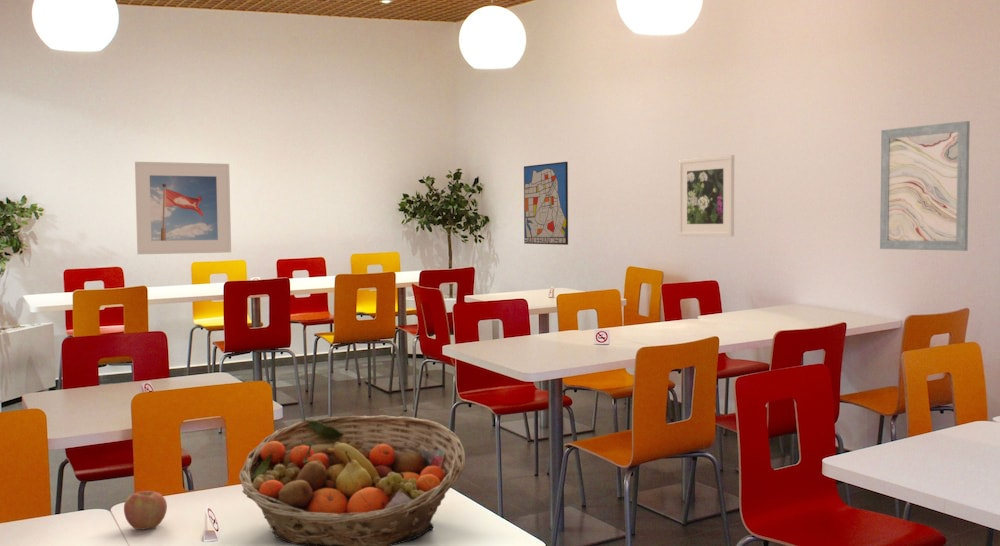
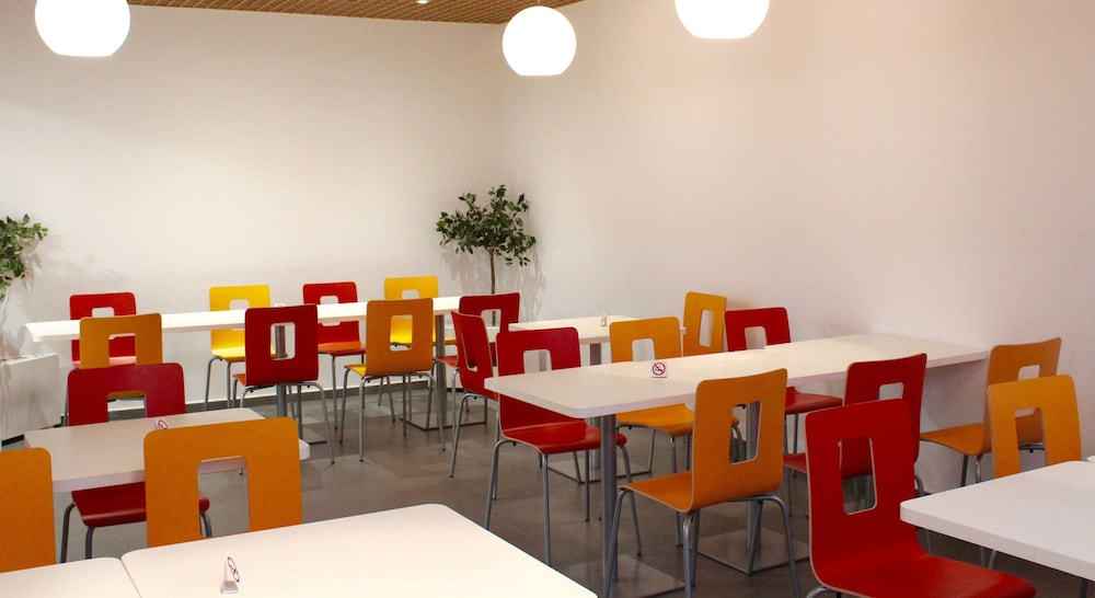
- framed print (184, 208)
- fruit basket (353, 478)
- apple (145, 509)
- wall art (922, 188)
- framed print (705, 196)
- wall art (545, 204)
